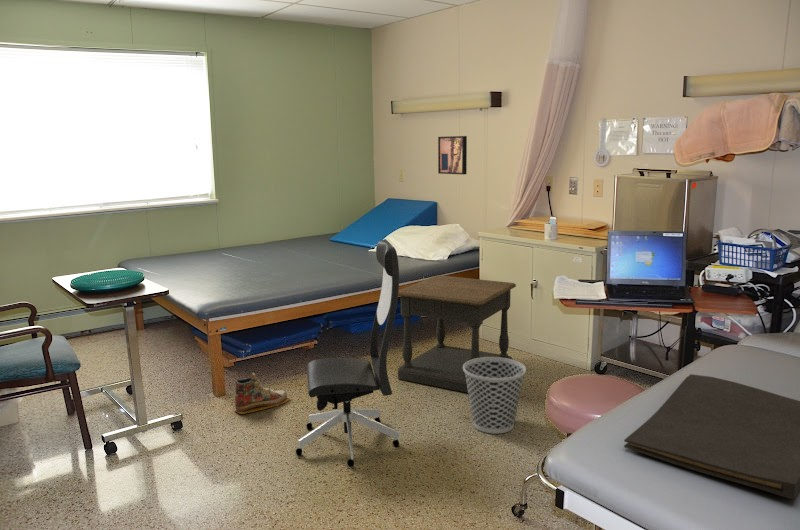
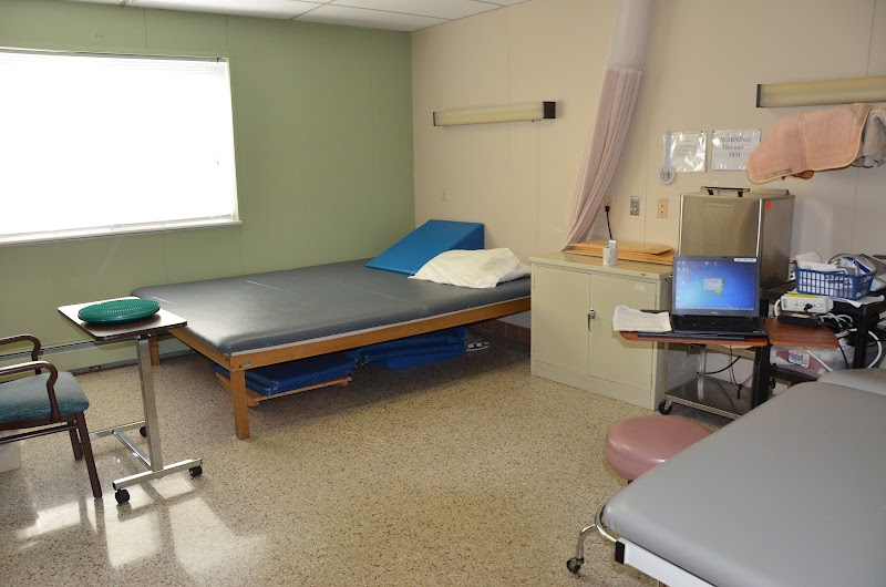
- office chair (344, 358)
- wastebasket (493, 396)
- wall art (452, 155)
- side table (460, 321)
- shoe (261, 387)
- hand towel (731, 424)
